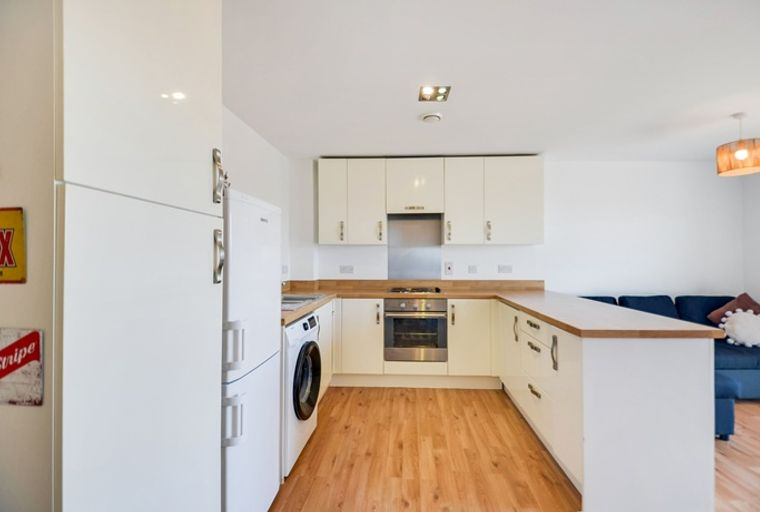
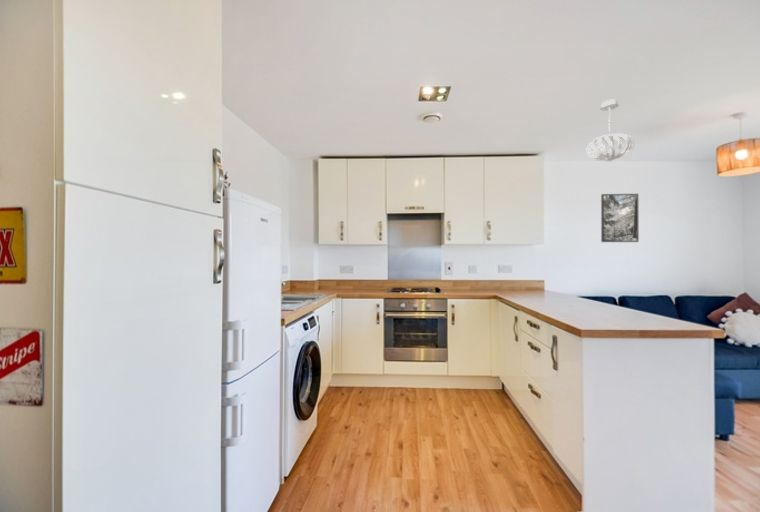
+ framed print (619, 218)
+ pendant light (609, 132)
